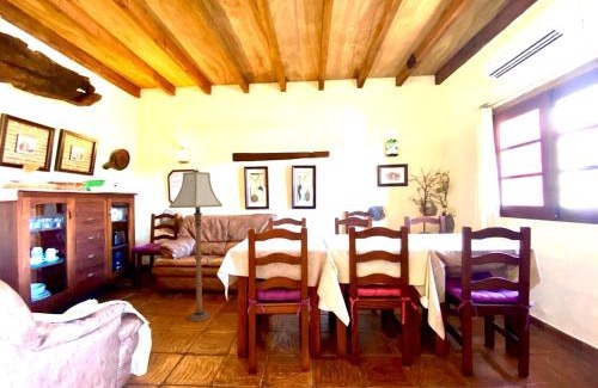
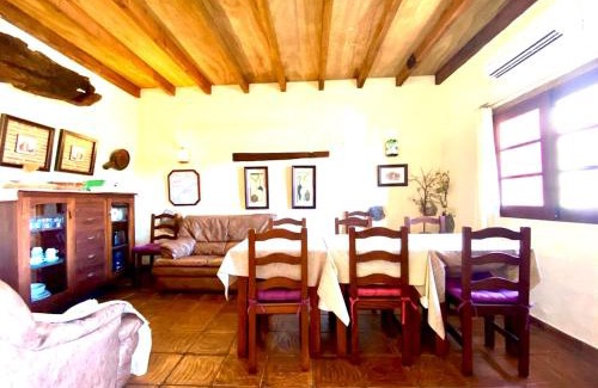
- floor lamp (197, 241)
